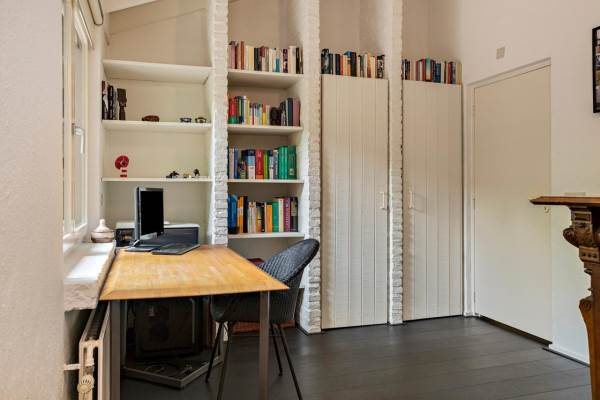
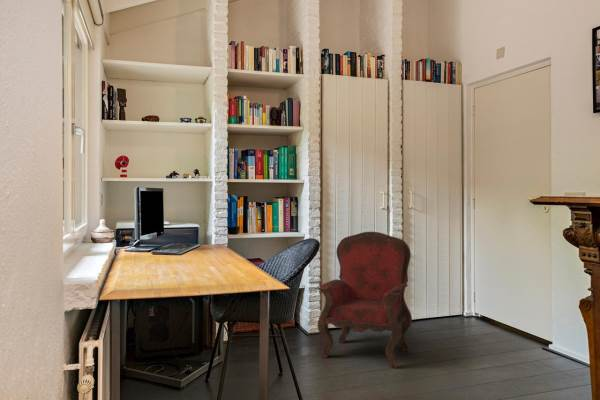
+ armchair (365, 293)
